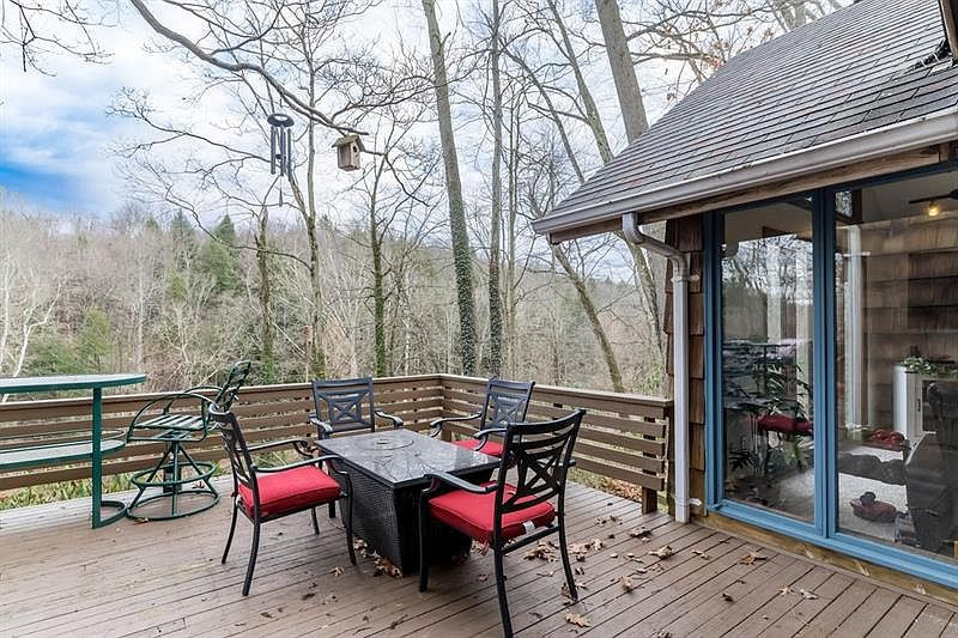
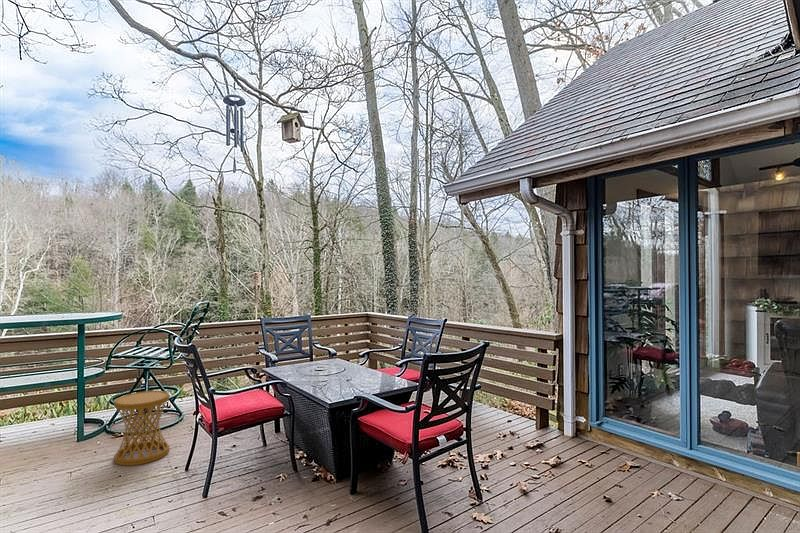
+ side table (141, 426)
